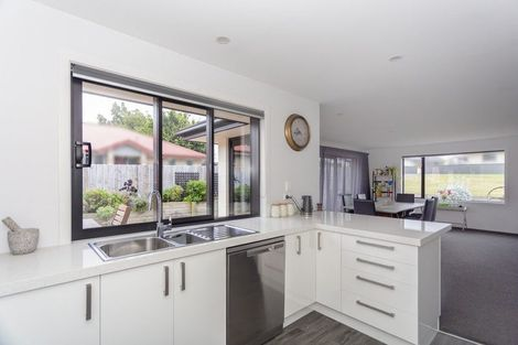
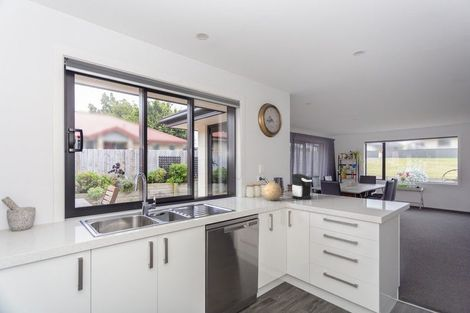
+ coffee maker (302, 186)
+ decorative ball (272, 191)
